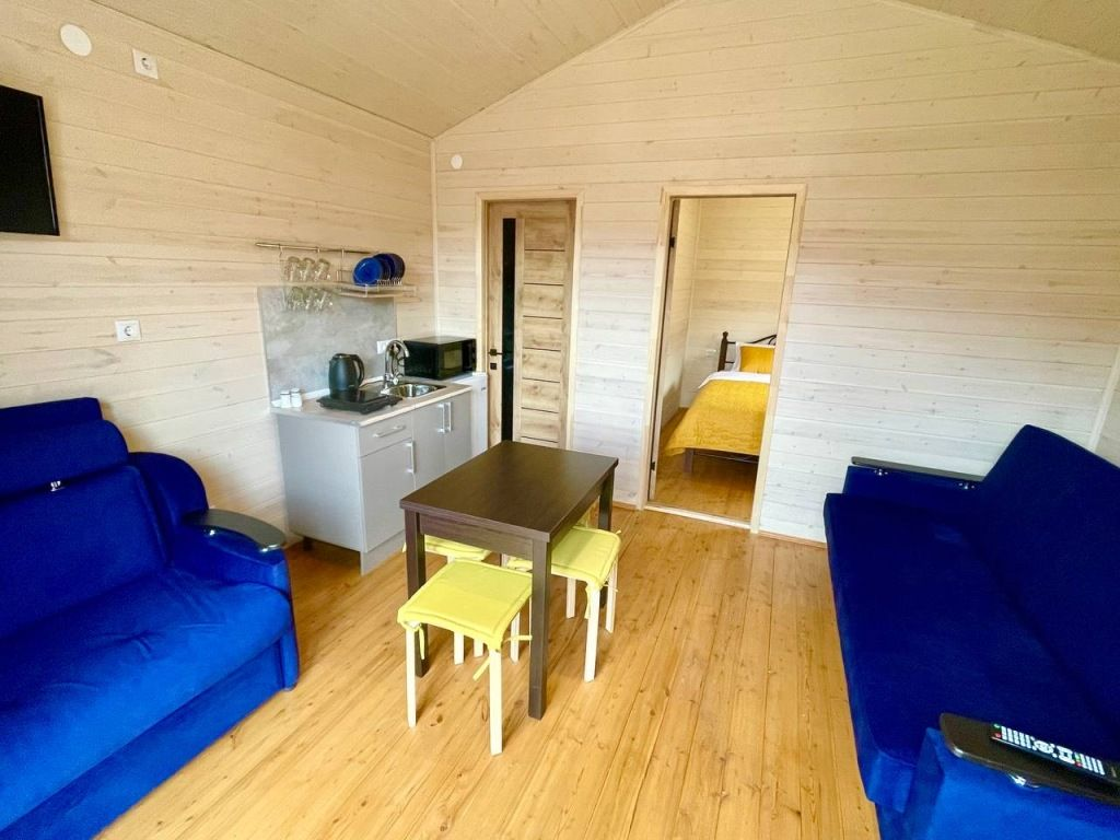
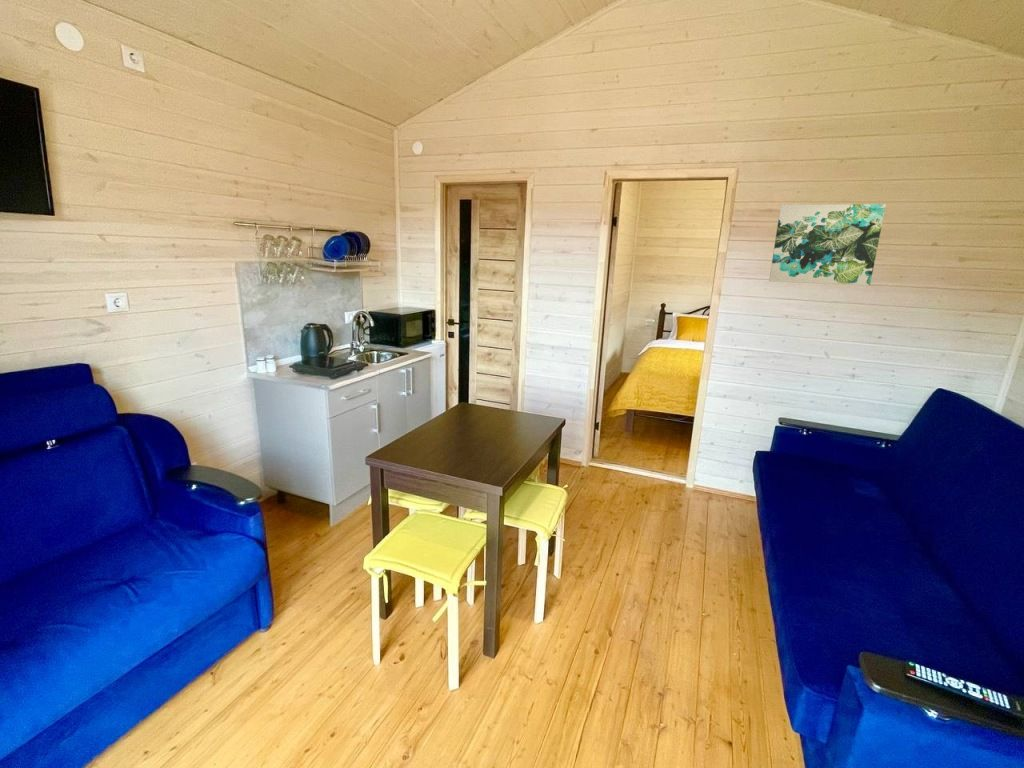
+ wall art (824, 244)
